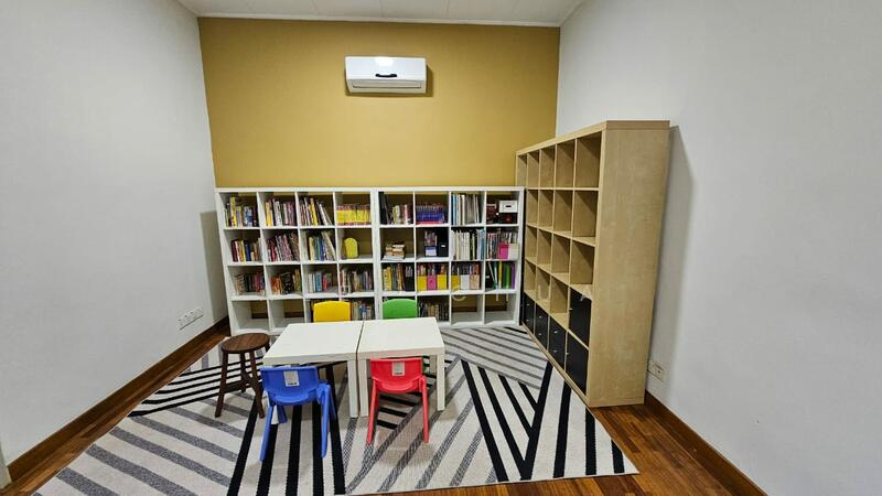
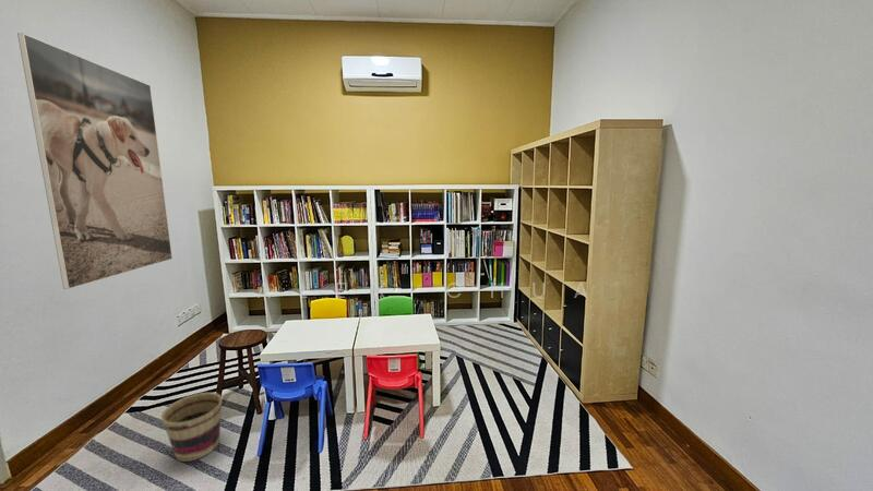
+ basket (195, 427)
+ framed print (112, 172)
